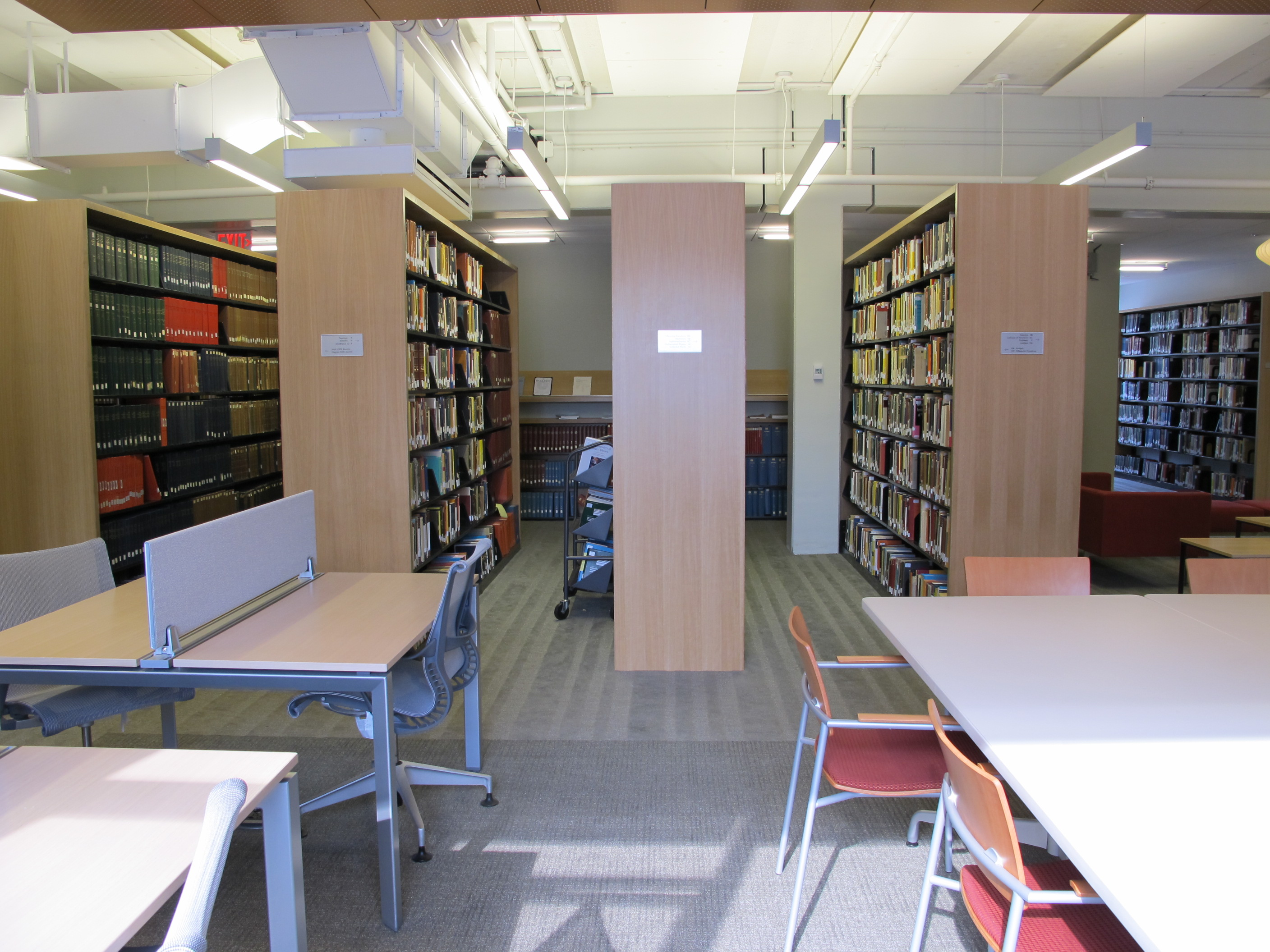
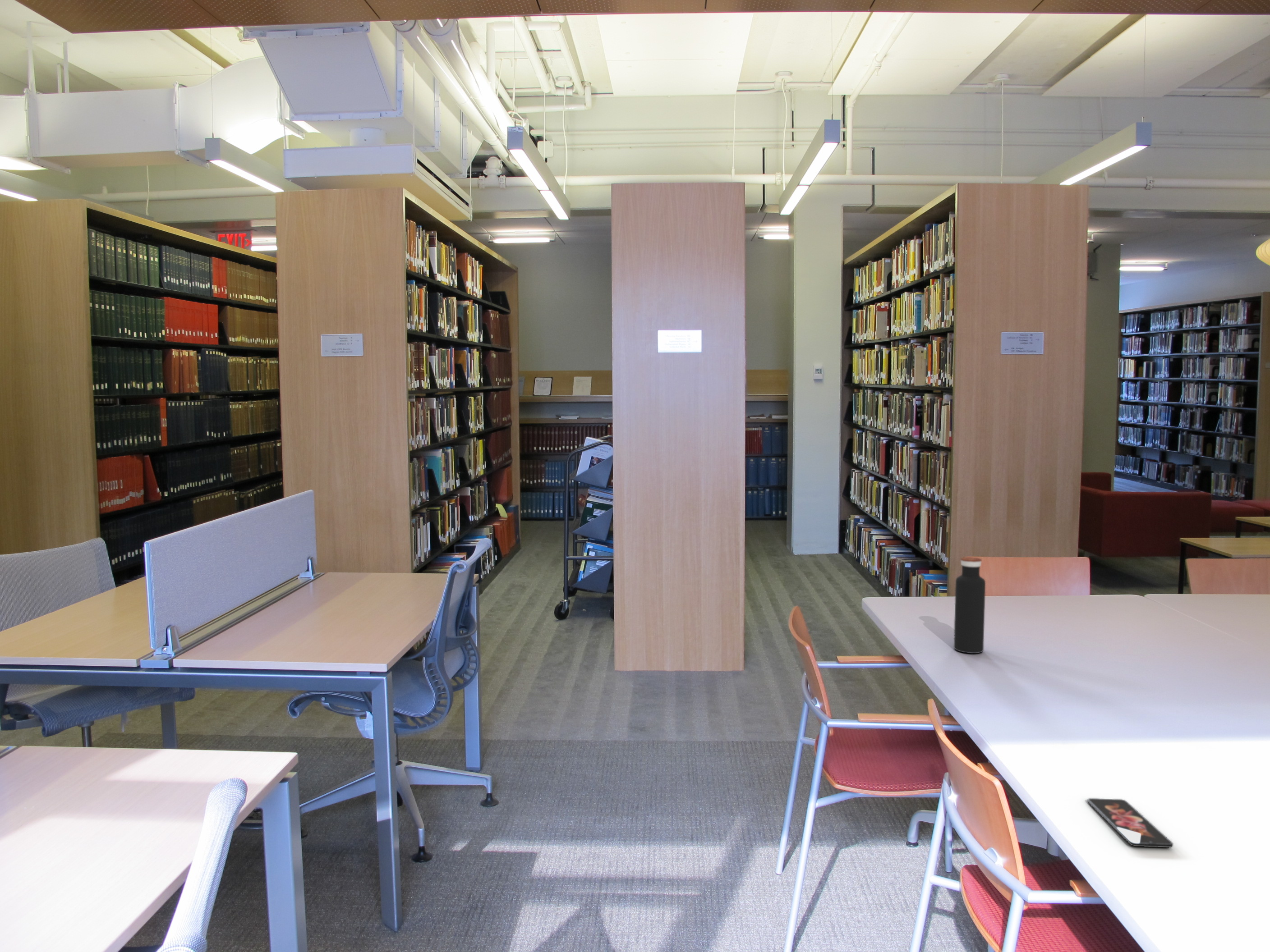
+ water bottle (970, 604)
+ smartphone (1127, 822)
